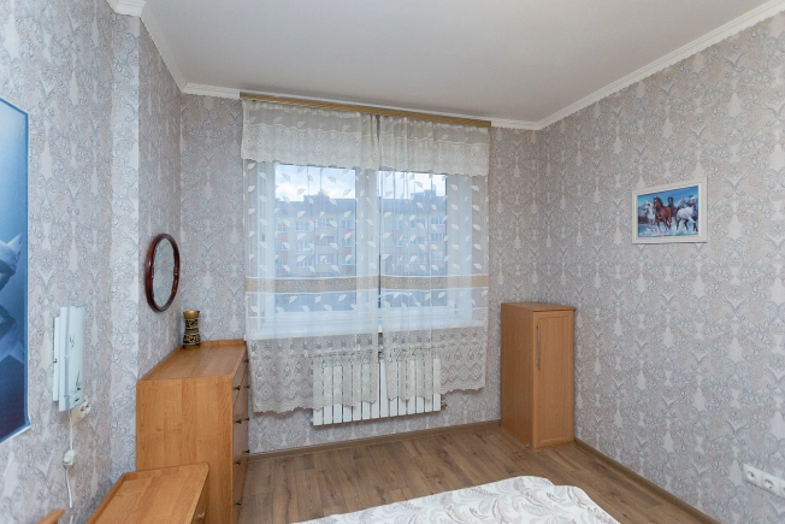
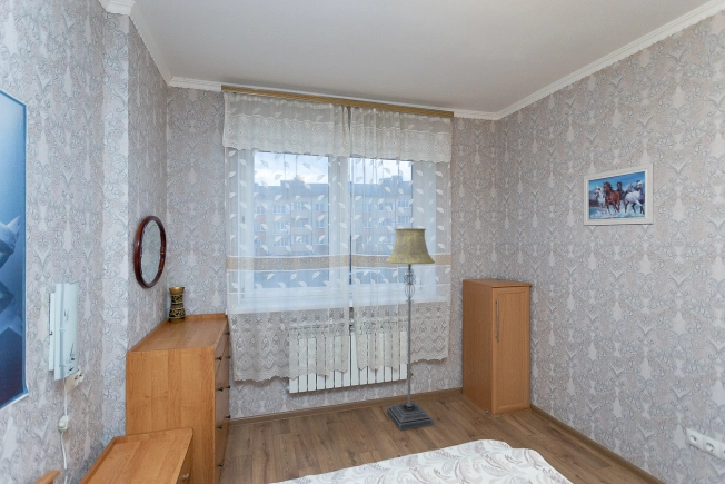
+ floor lamp (409, 324)
